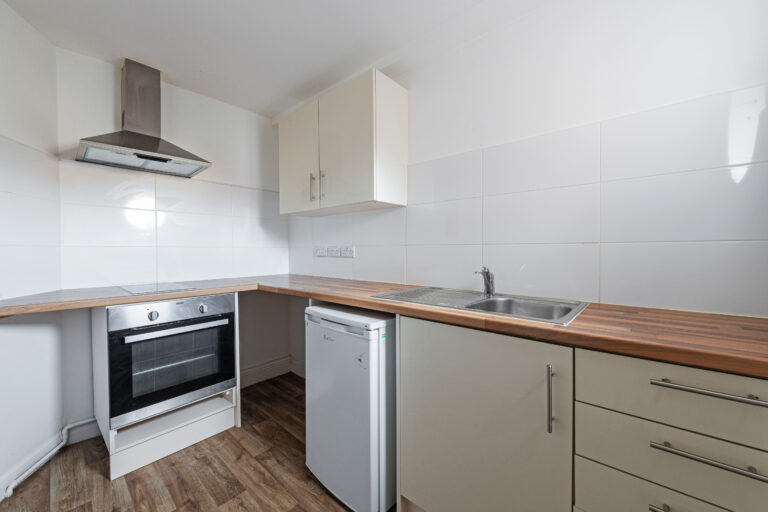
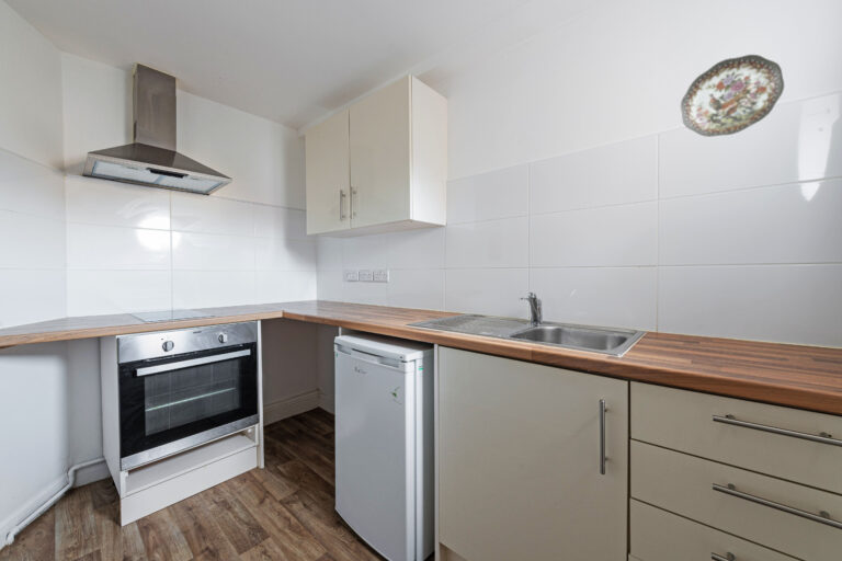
+ decorative plate (728, 98)
